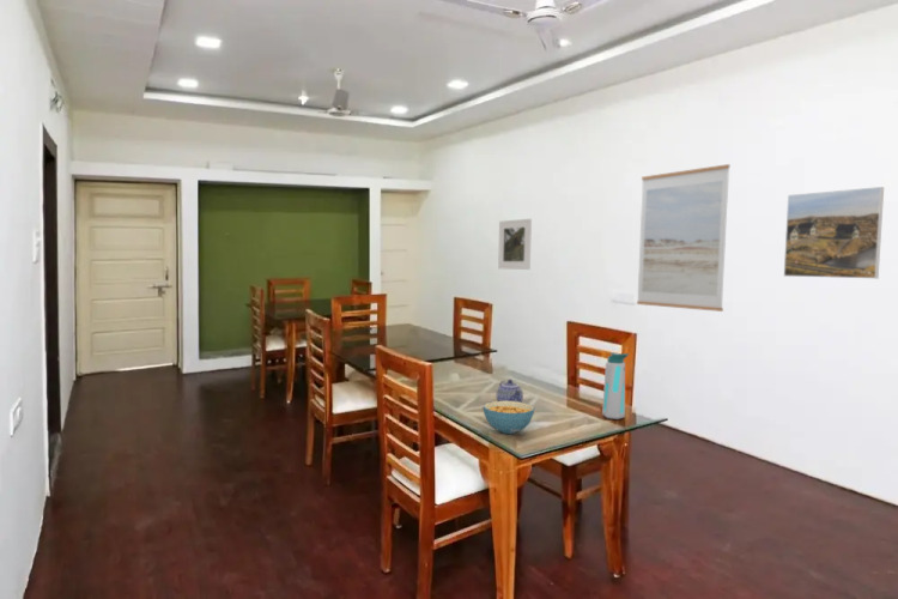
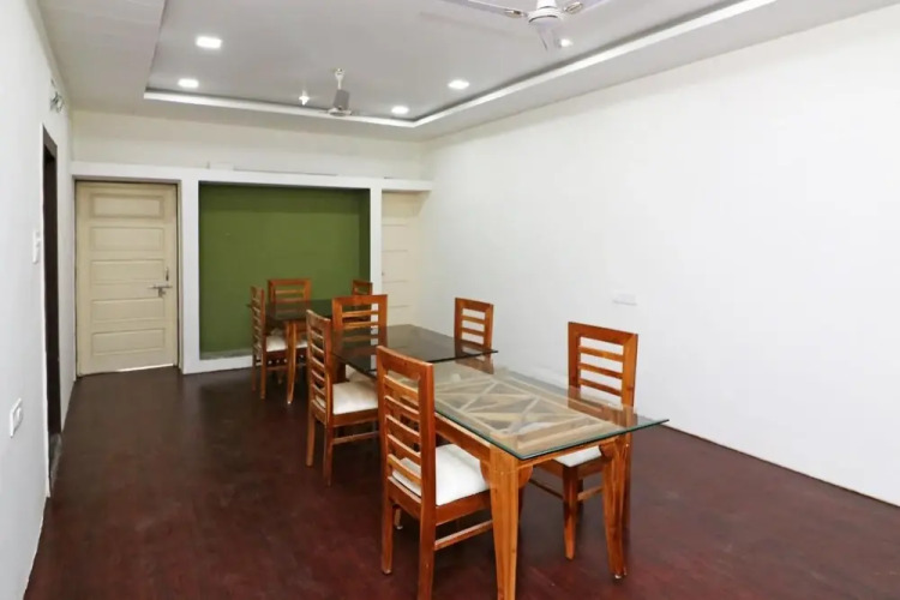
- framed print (514, 244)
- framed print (830, 234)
- water bottle (615, 385)
- teapot (509, 392)
- wall art (679, 240)
- cereal bowl (508, 418)
